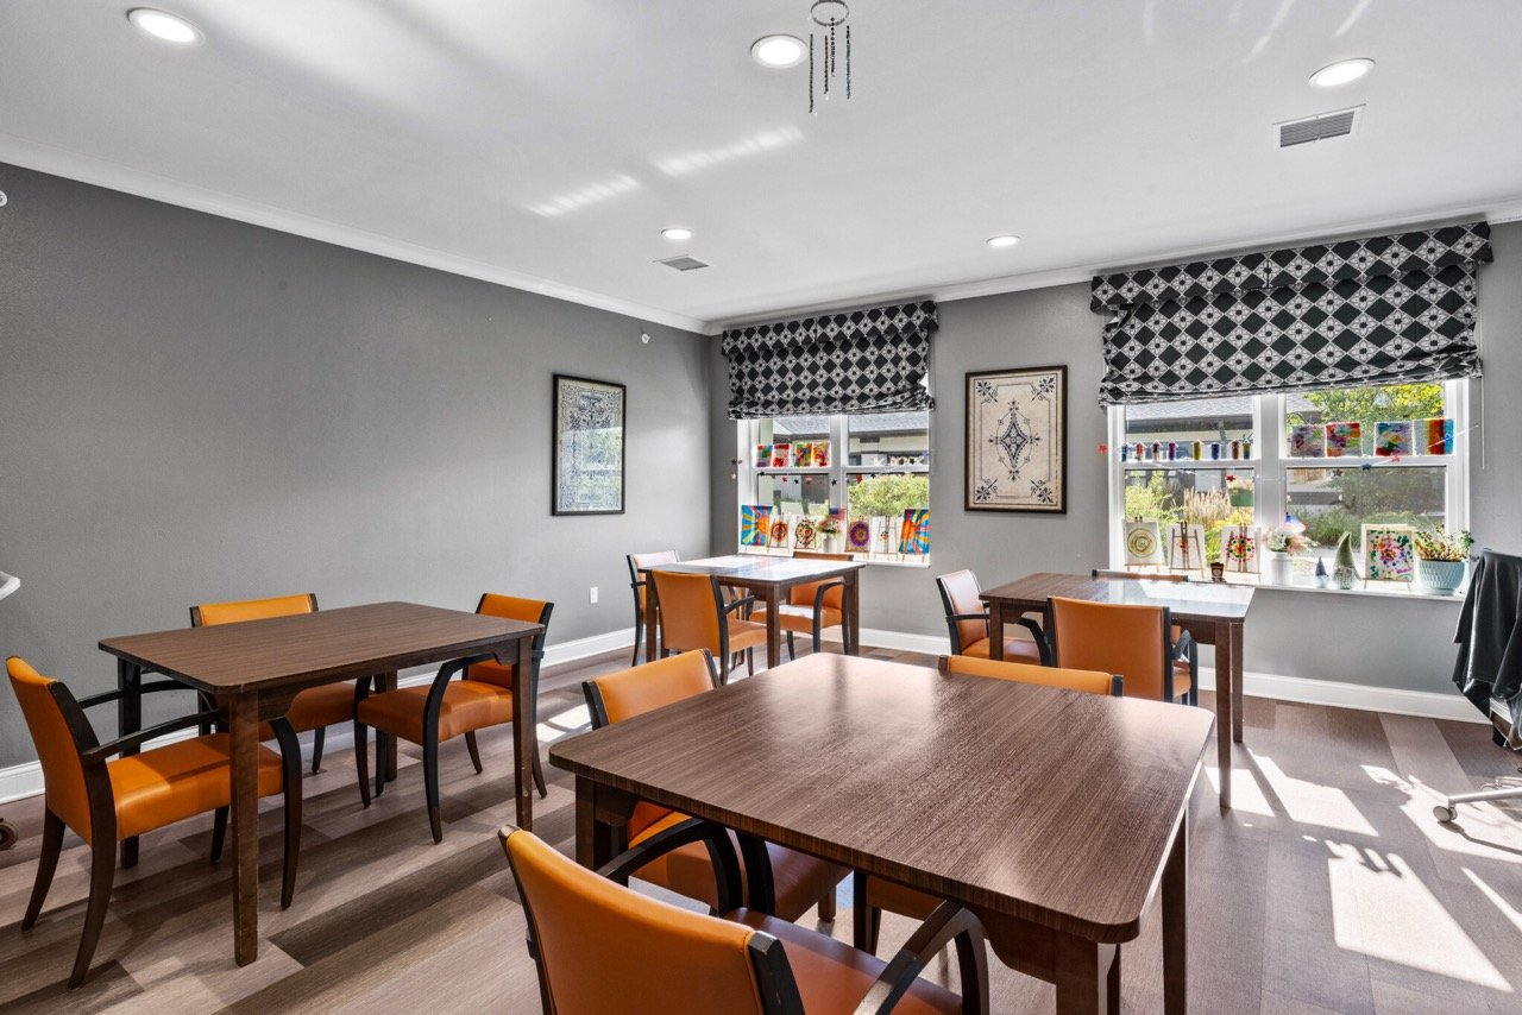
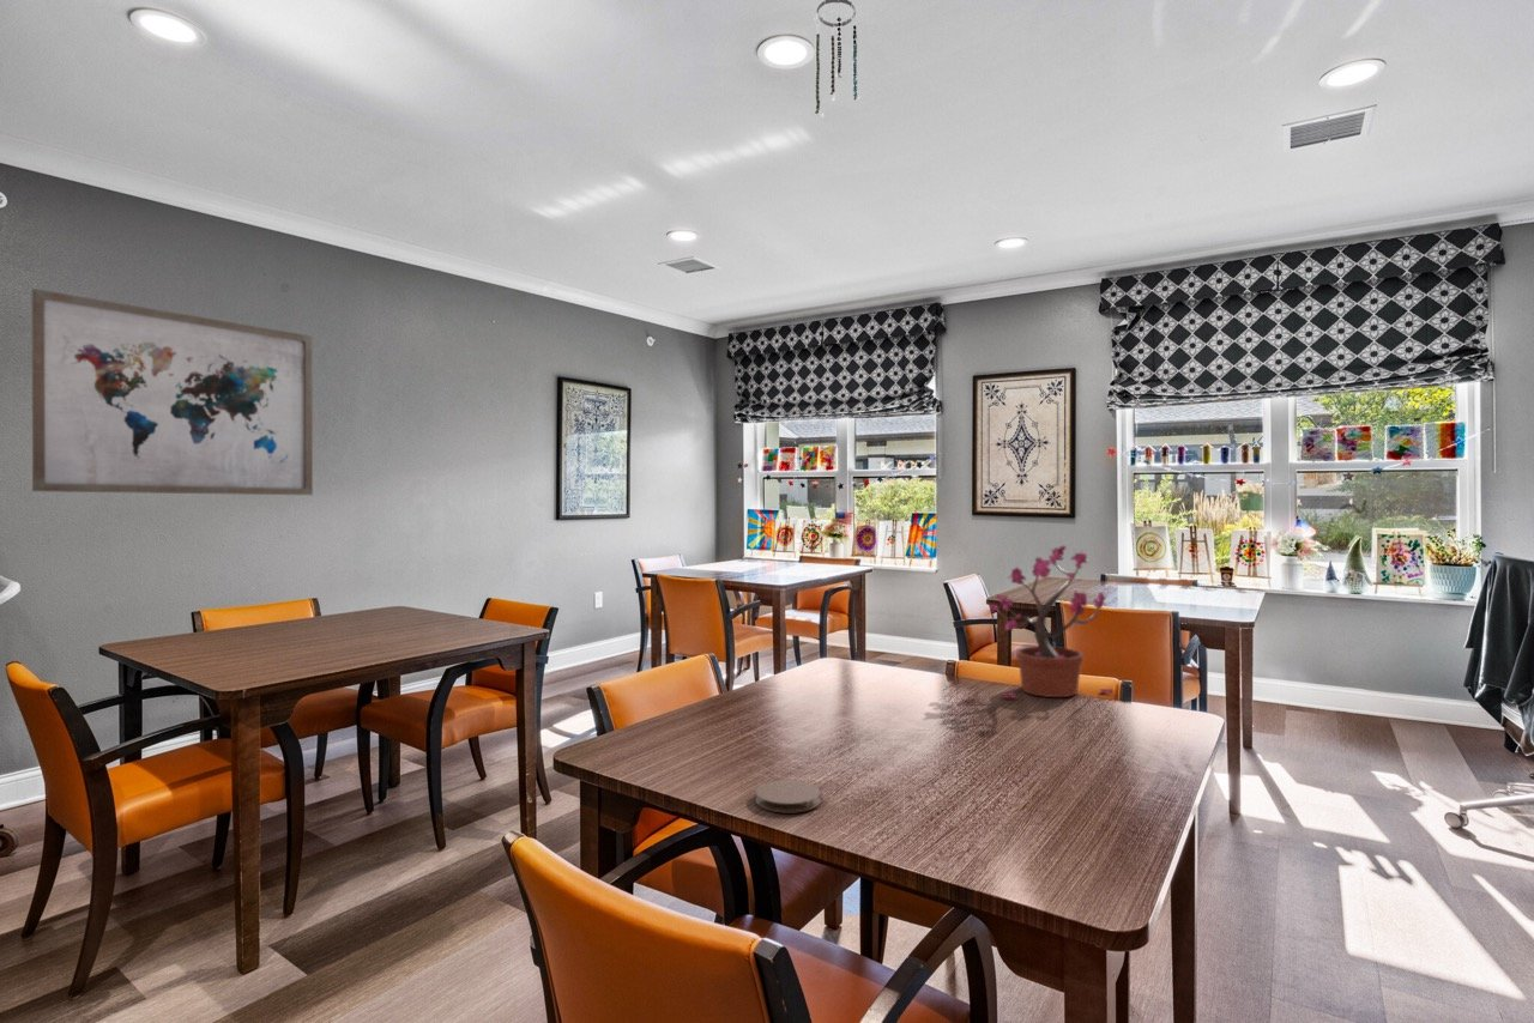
+ wall art (188, 404)
+ potted plant (1045, 618)
+ coaster (787, 795)
